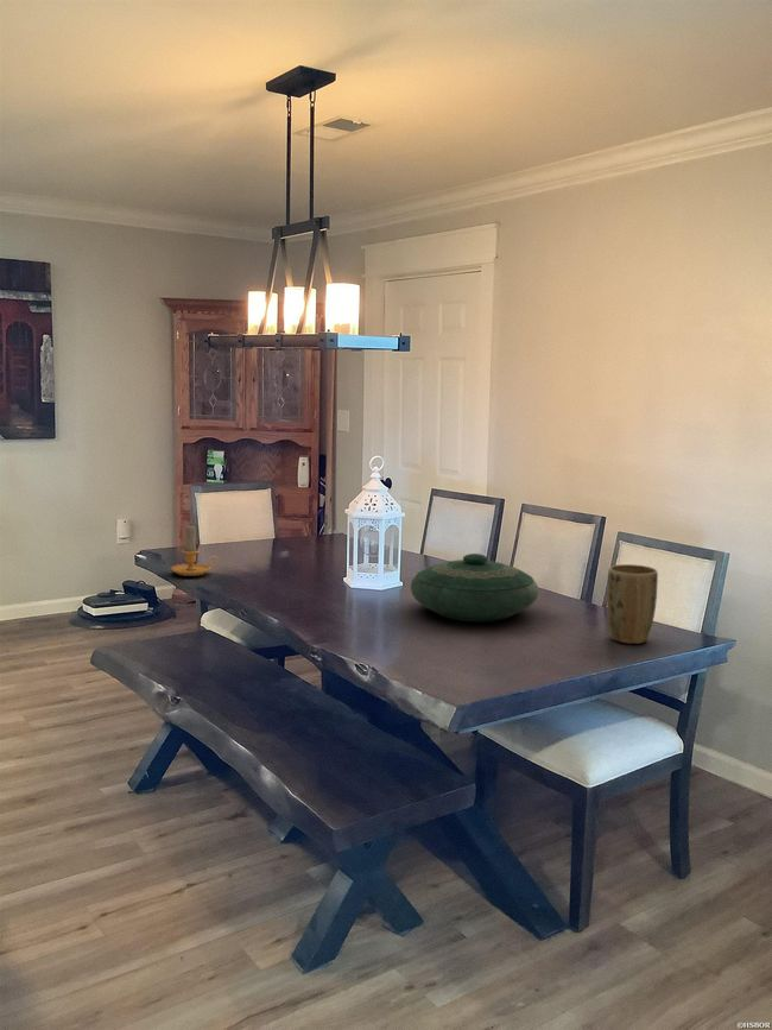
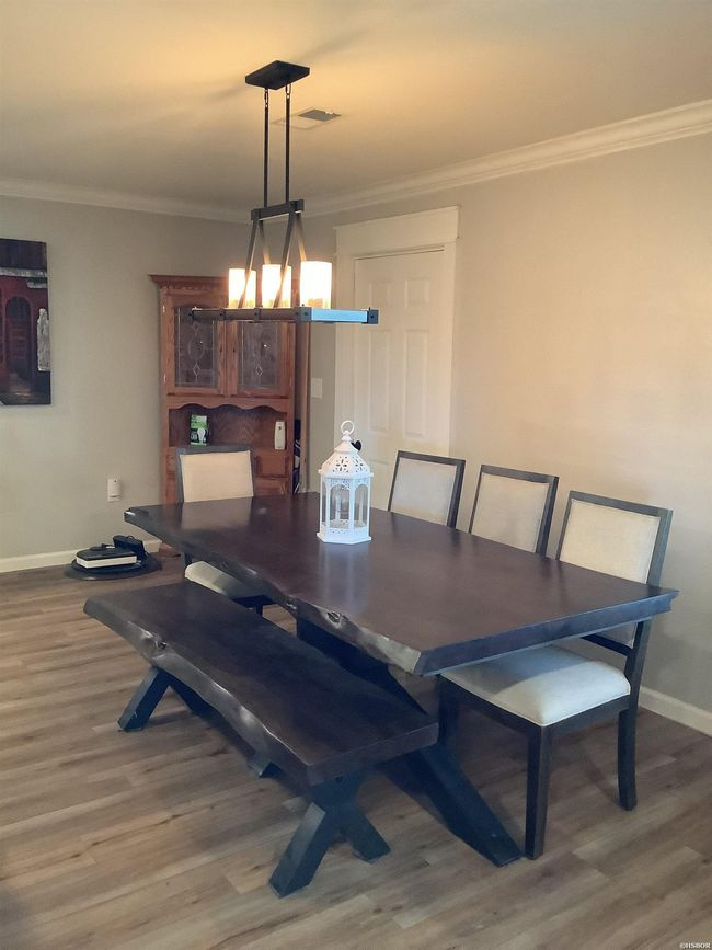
- decorative bowl (474, 582)
- candle (195, 548)
- plant pot (631, 604)
